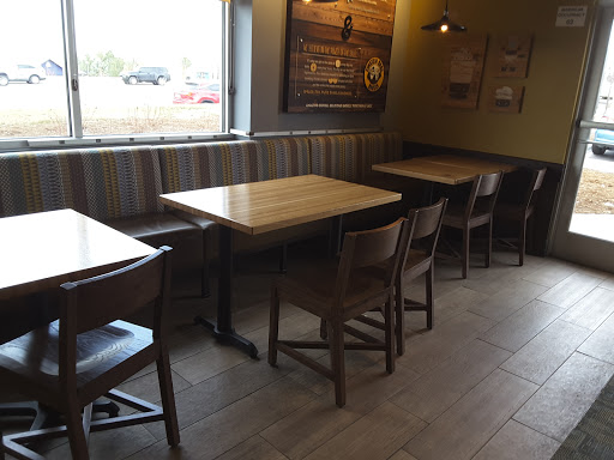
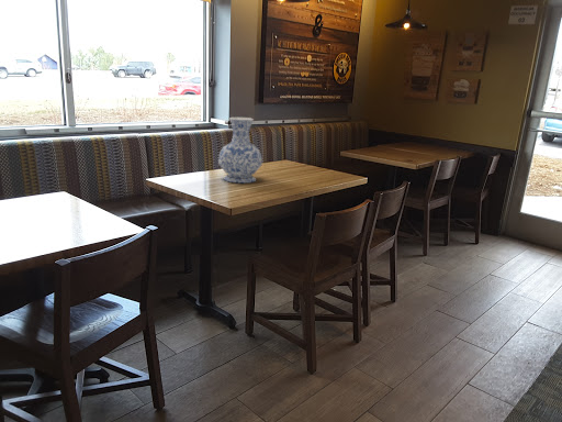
+ vase (240, 148)
